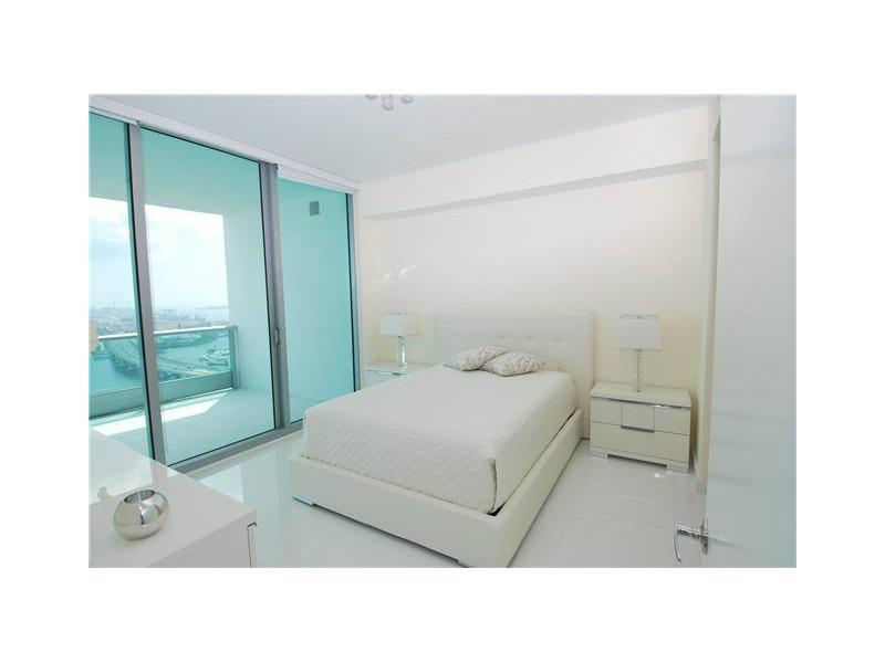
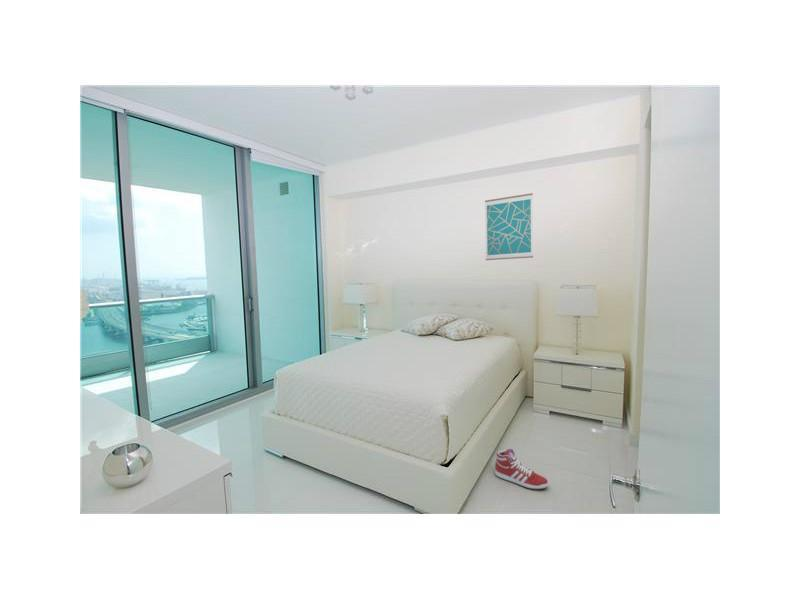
+ sneaker (520, 467)
+ wall art (508, 228)
